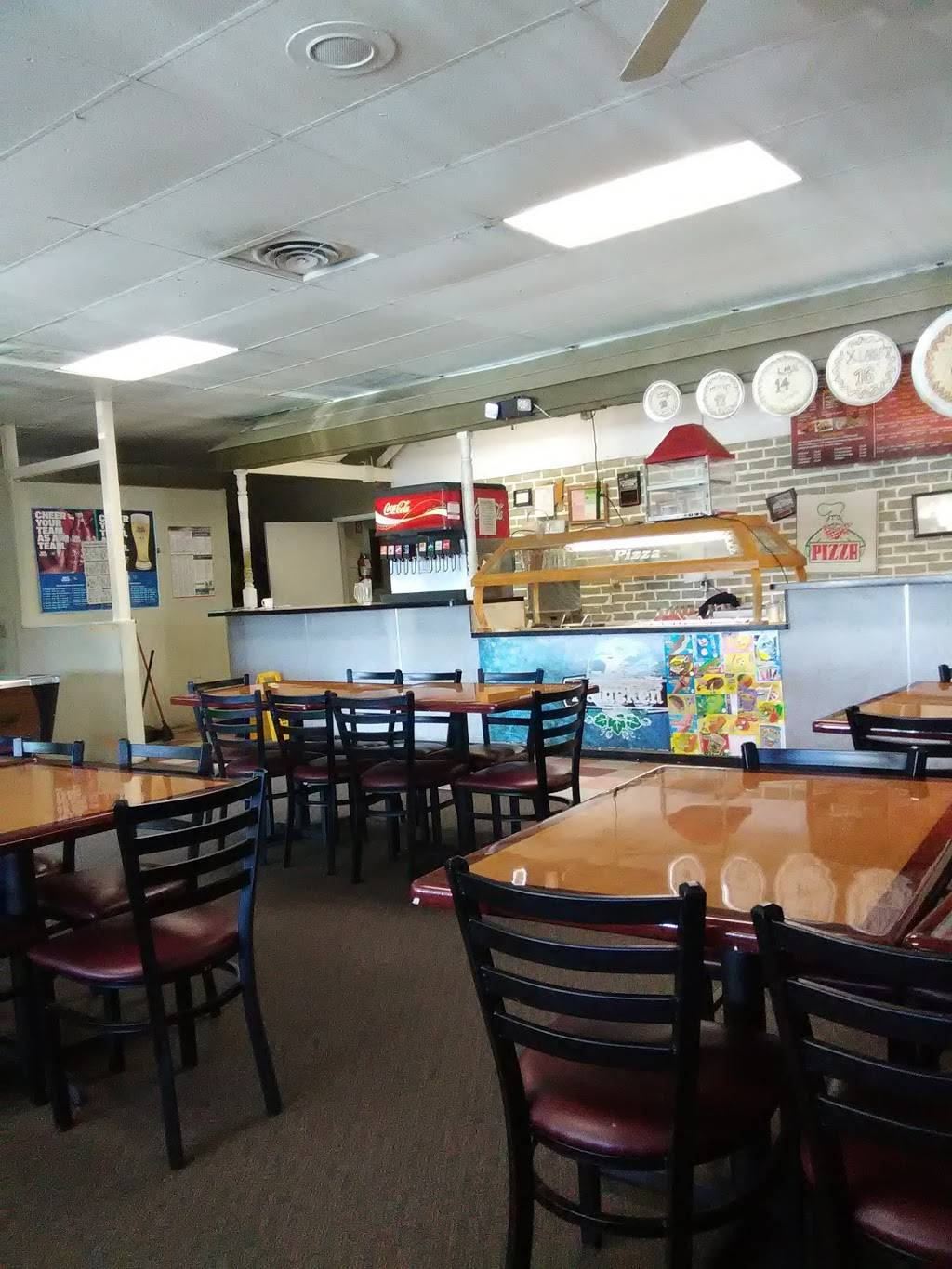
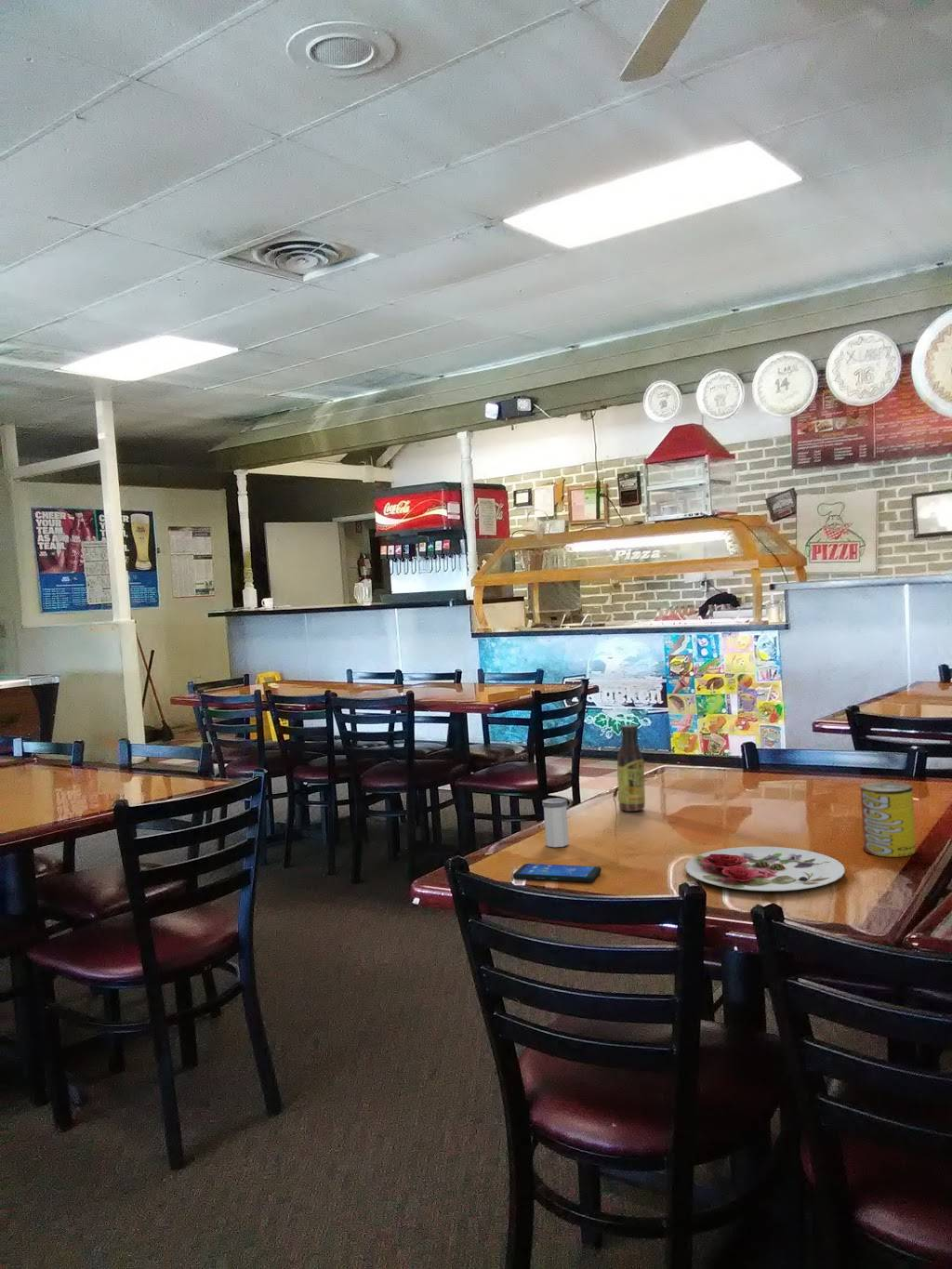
+ sauce bottle (629, 767)
+ plate (763, 866)
+ salt shaker (556, 822)
+ smartphone (557, 872)
+ beverage can (887, 818)
